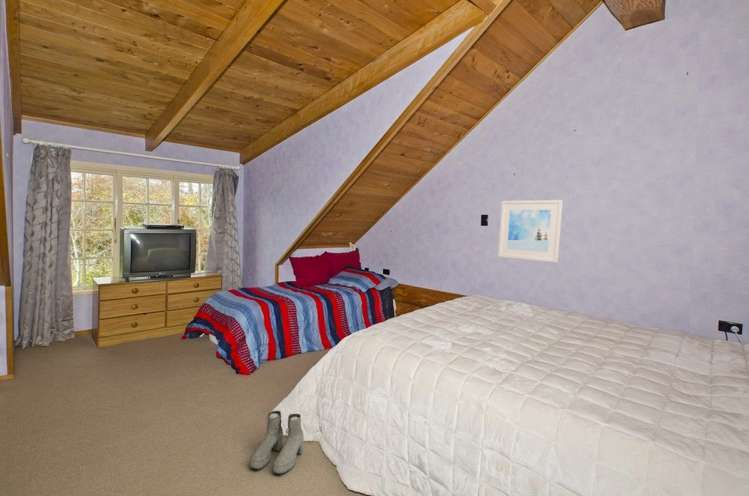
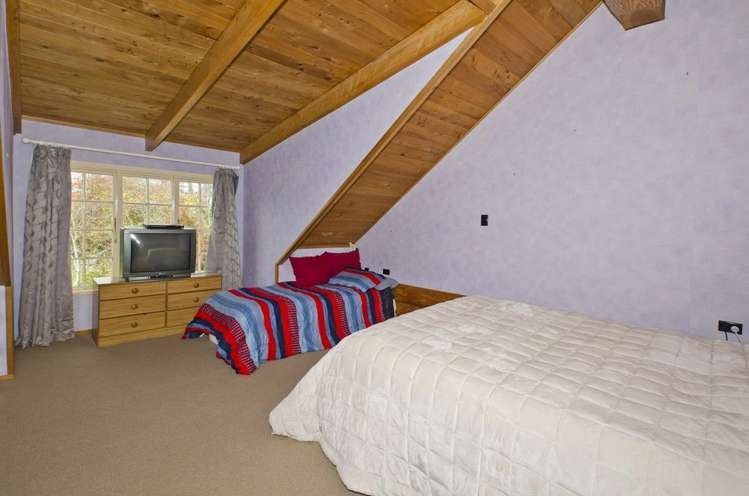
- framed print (528, 230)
- boots (279, 439)
